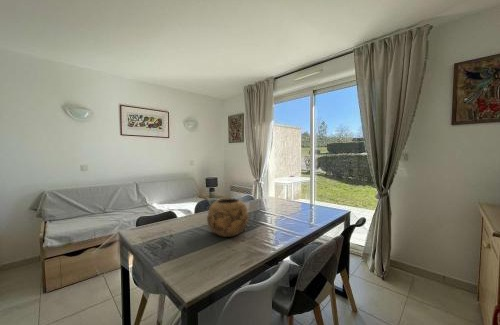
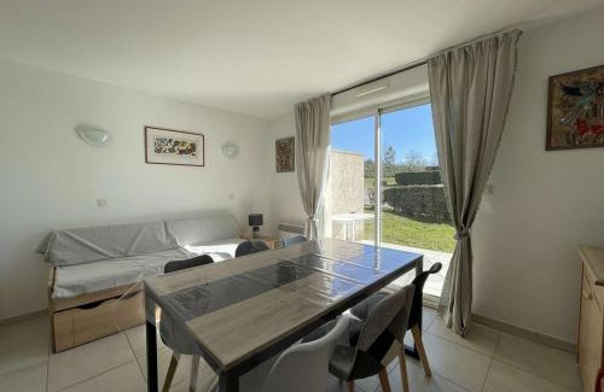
- decorative bowl (228, 216)
